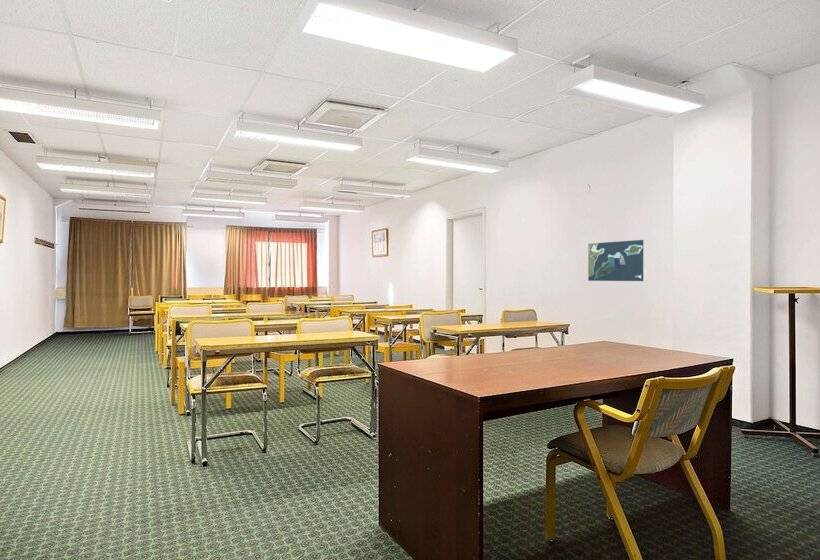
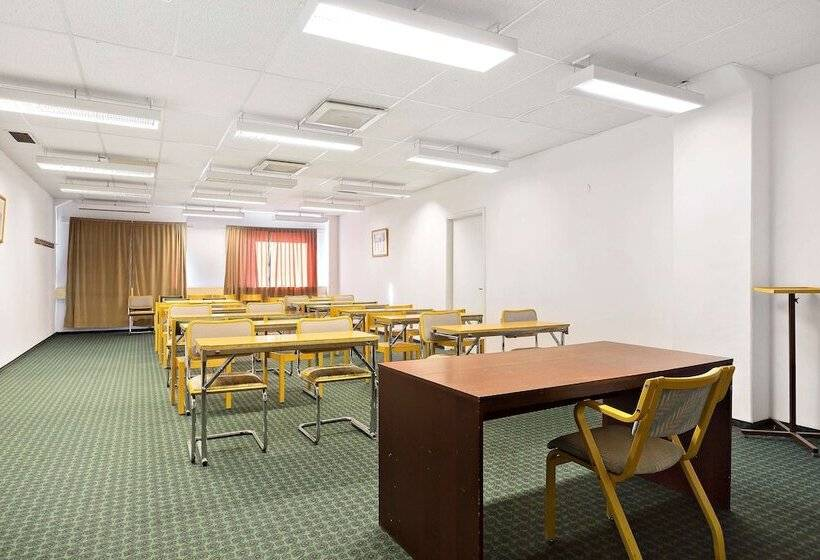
- map (615, 261)
